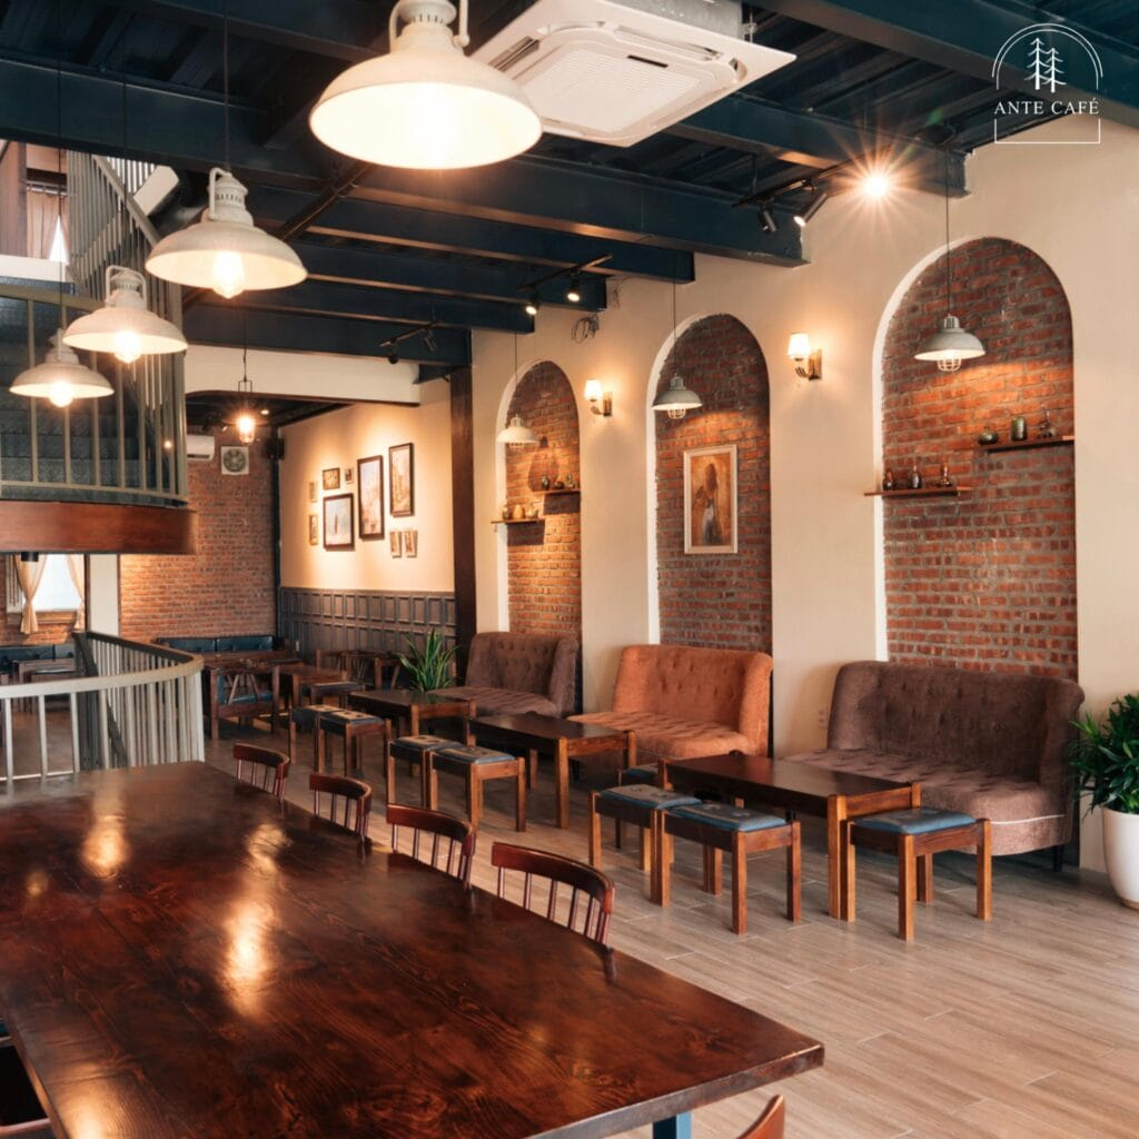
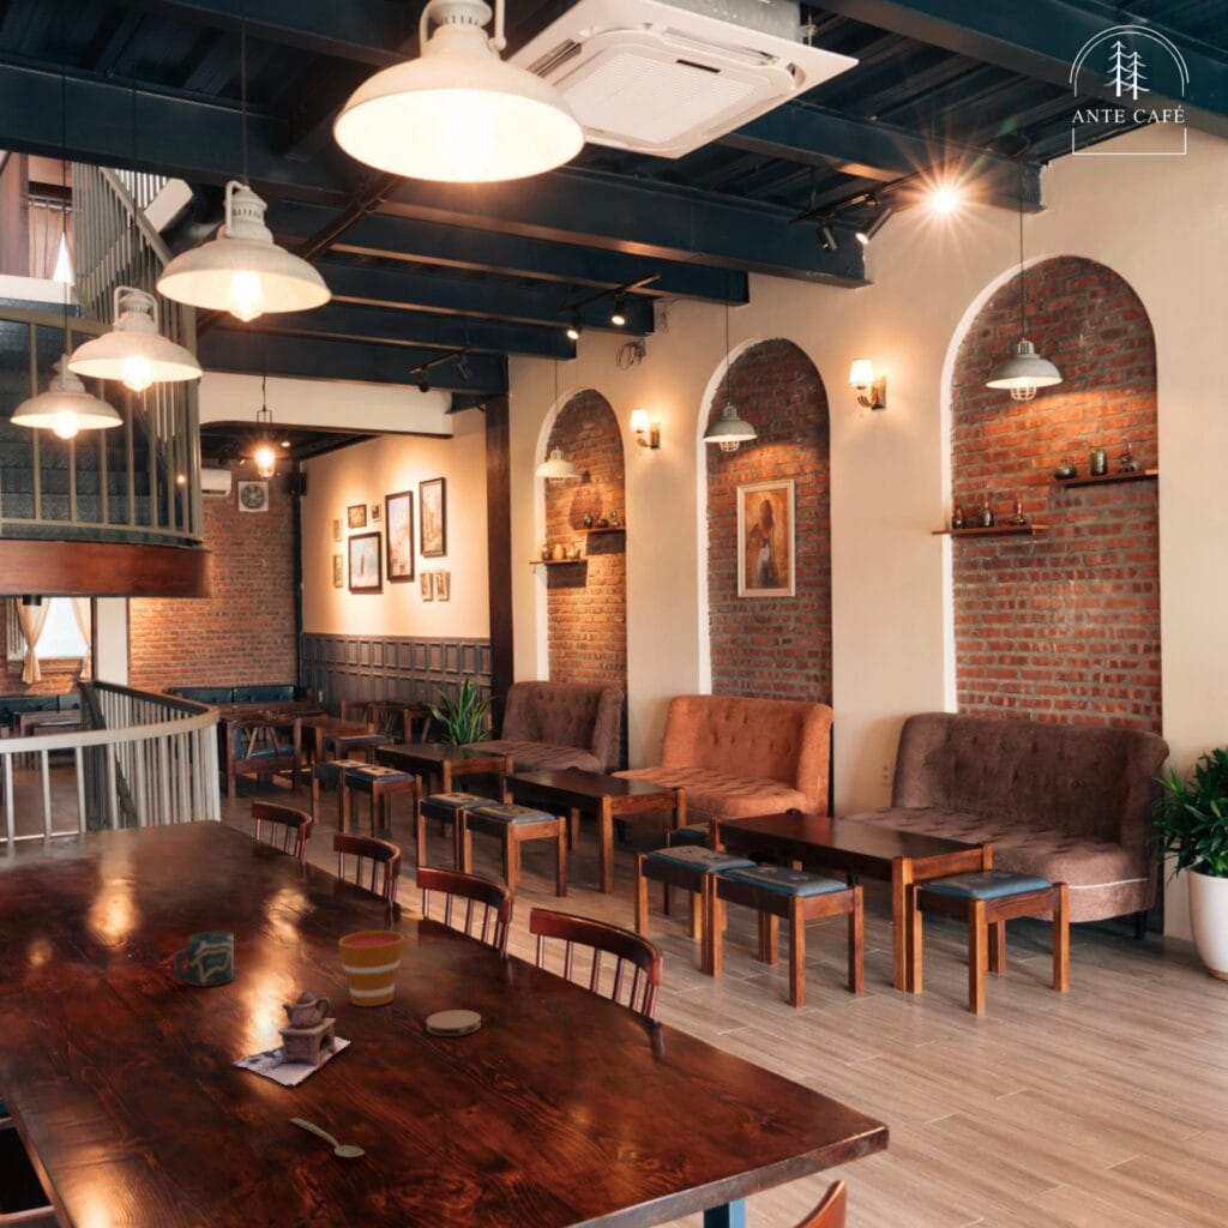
+ spoon (325, 1136)
+ cup (204, 959)
+ coaster (453, 1022)
+ teapot (302, 1025)
+ cup (367, 968)
